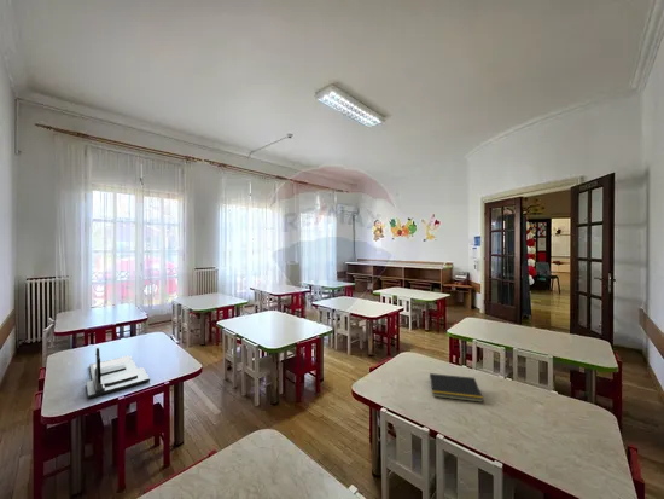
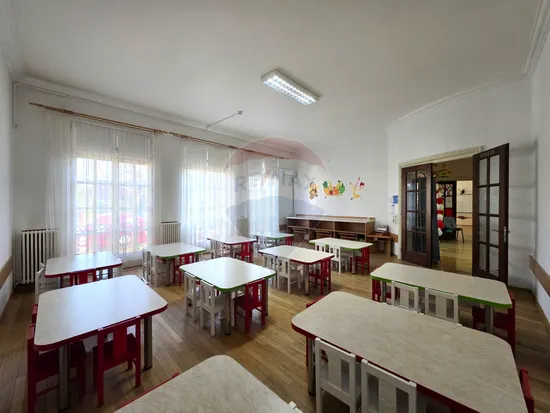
- notepad (454, 387)
- desk organizer (115, 359)
